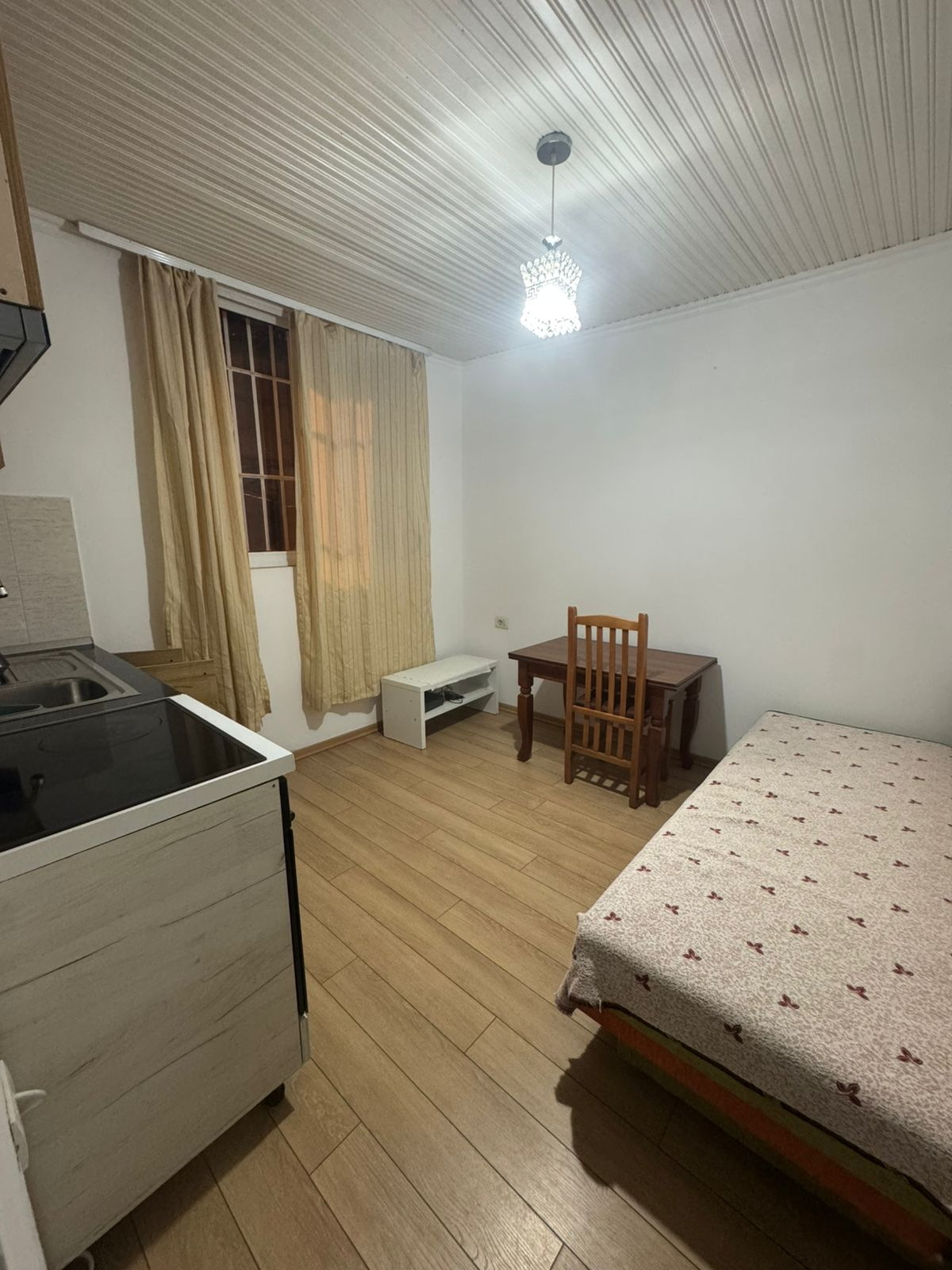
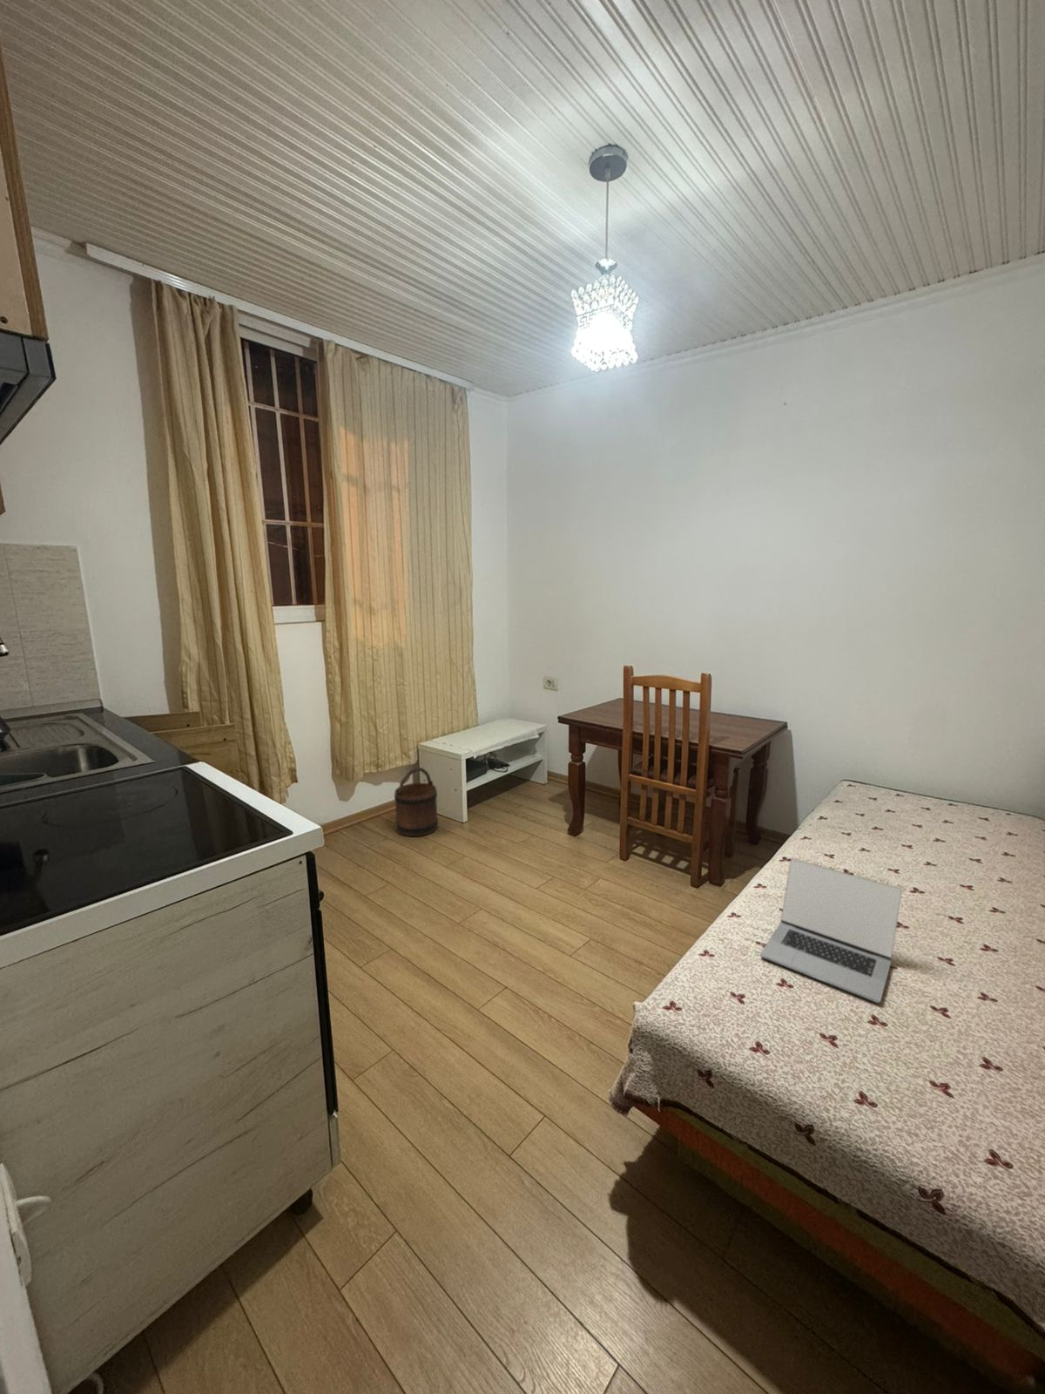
+ laptop (830, 923)
+ bucket (415, 798)
